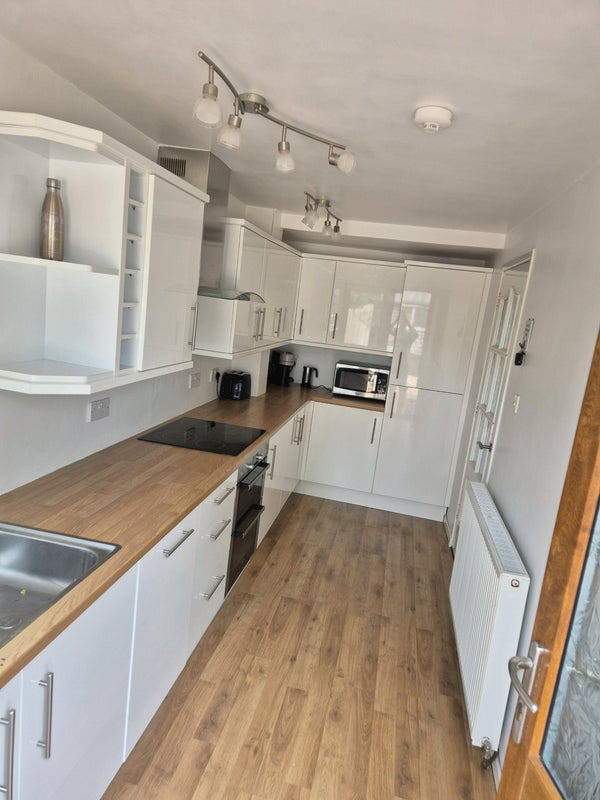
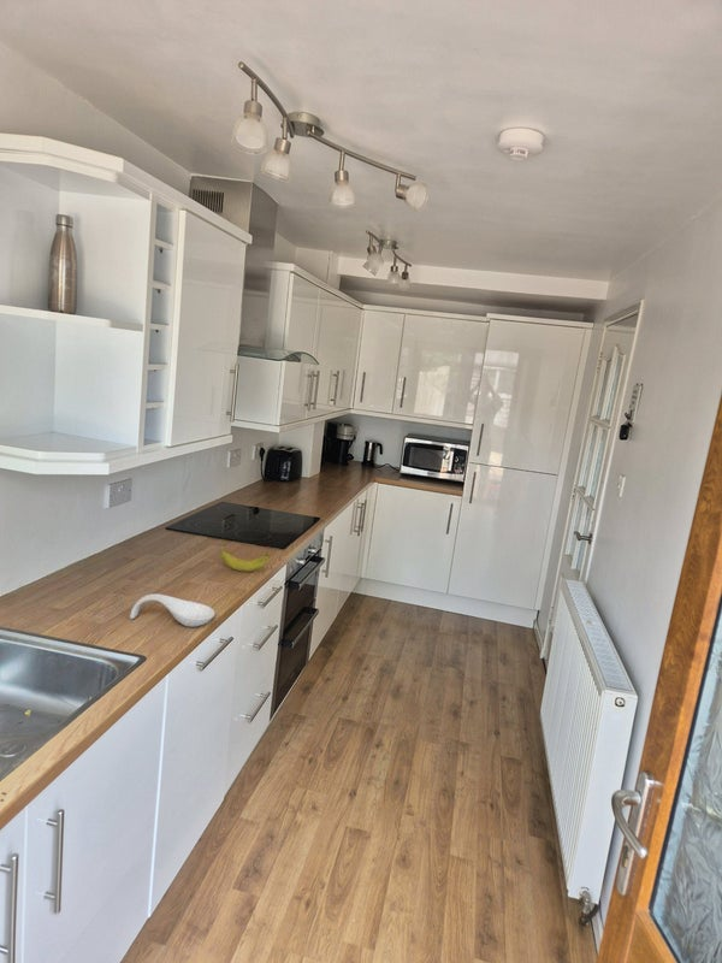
+ spoon rest (173, 609)
+ banana (243, 560)
